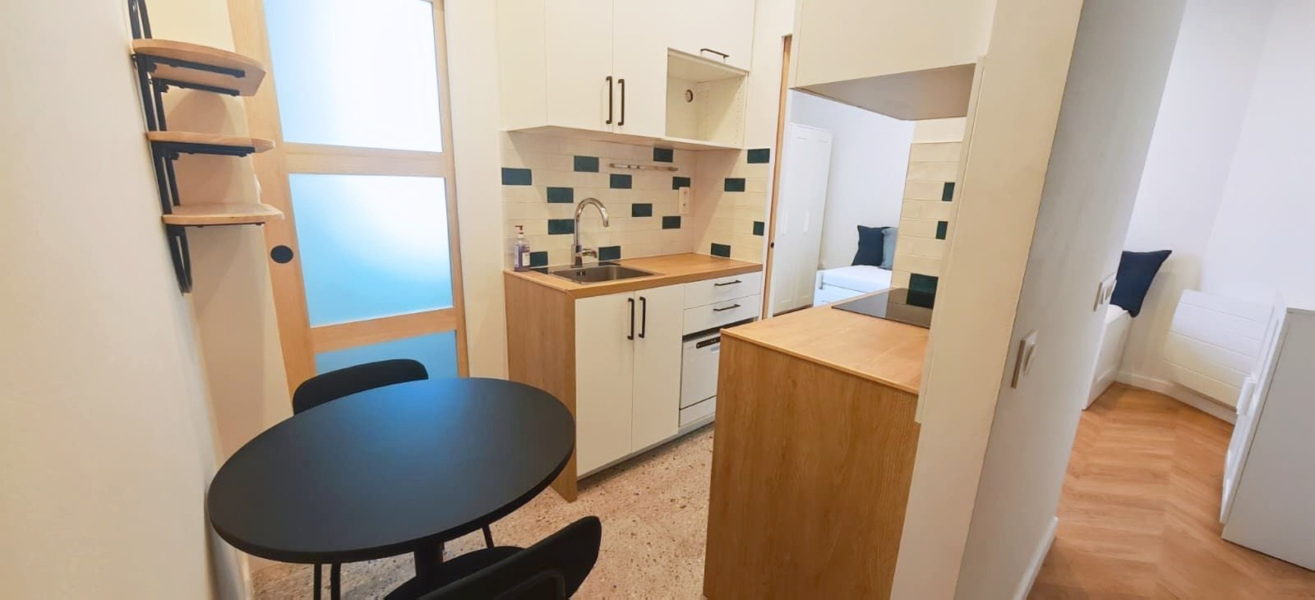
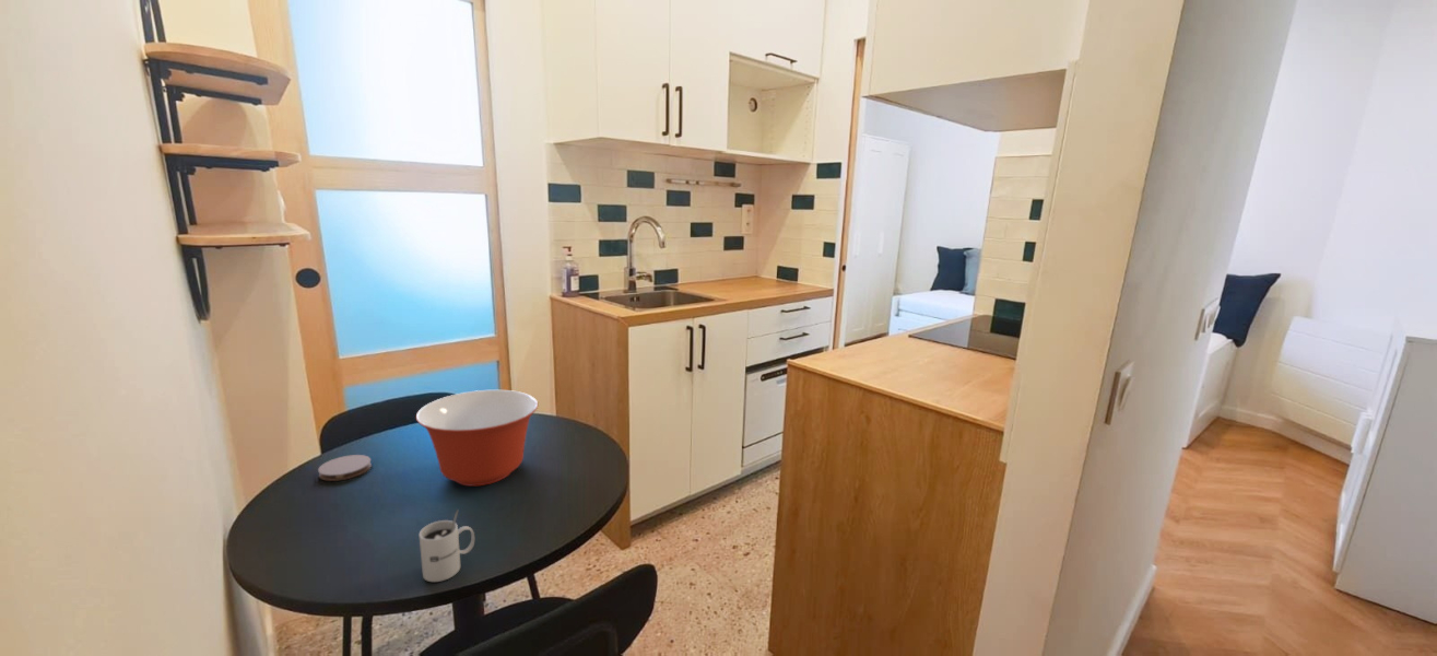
+ mixing bowl (481, 440)
+ coaster (345, 467)
+ mug (448, 536)
